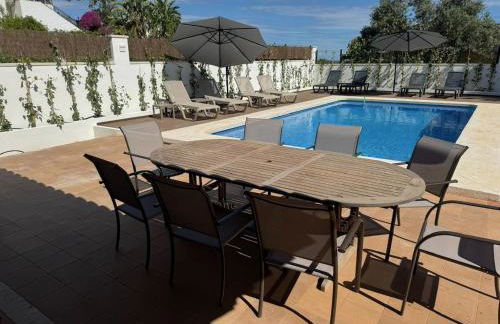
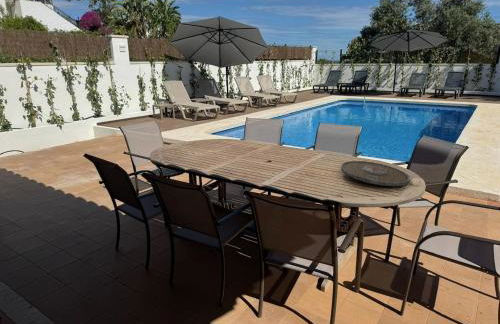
+ serving tray (373, 172)
